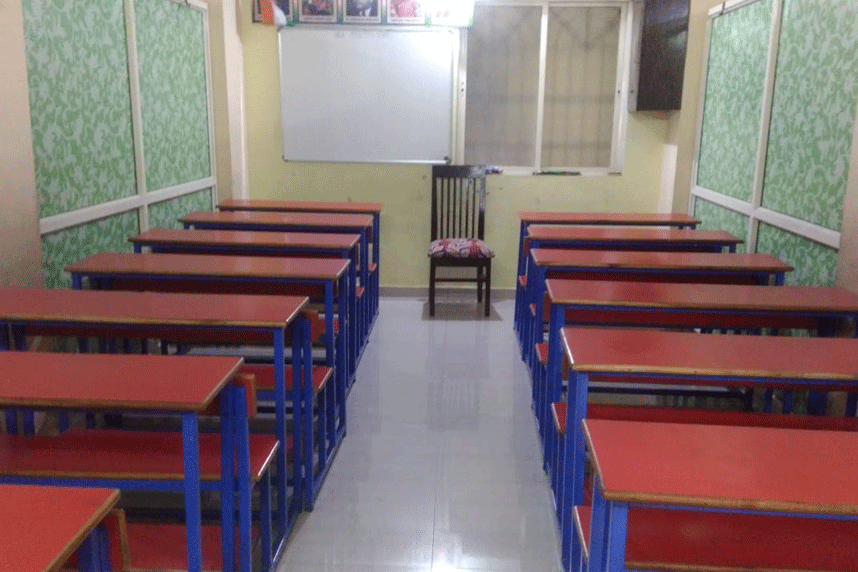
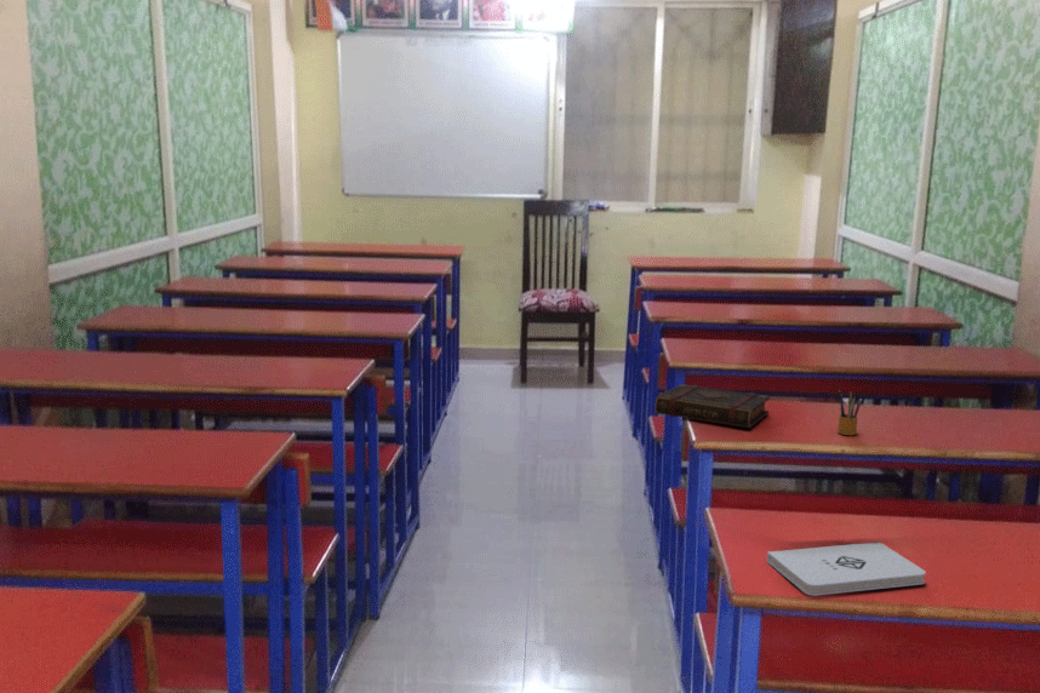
+ pencil box (848, 411)
+ notepad (846, 567)
+ book (713, 405)
